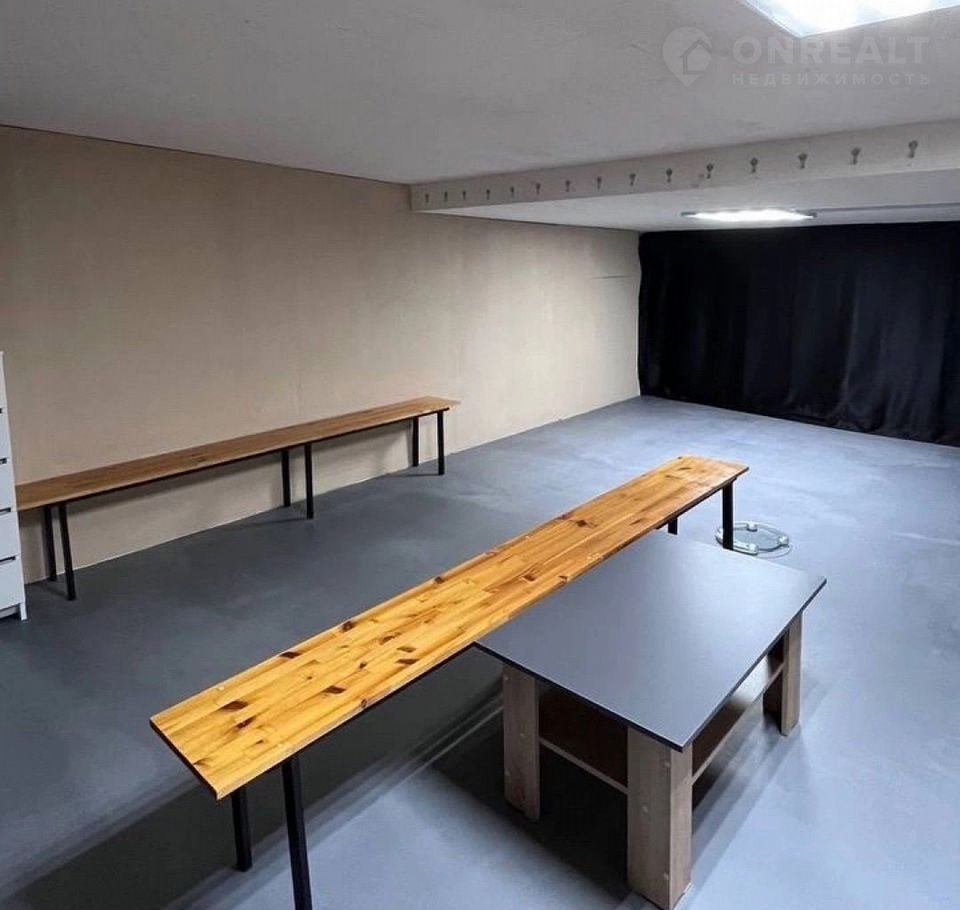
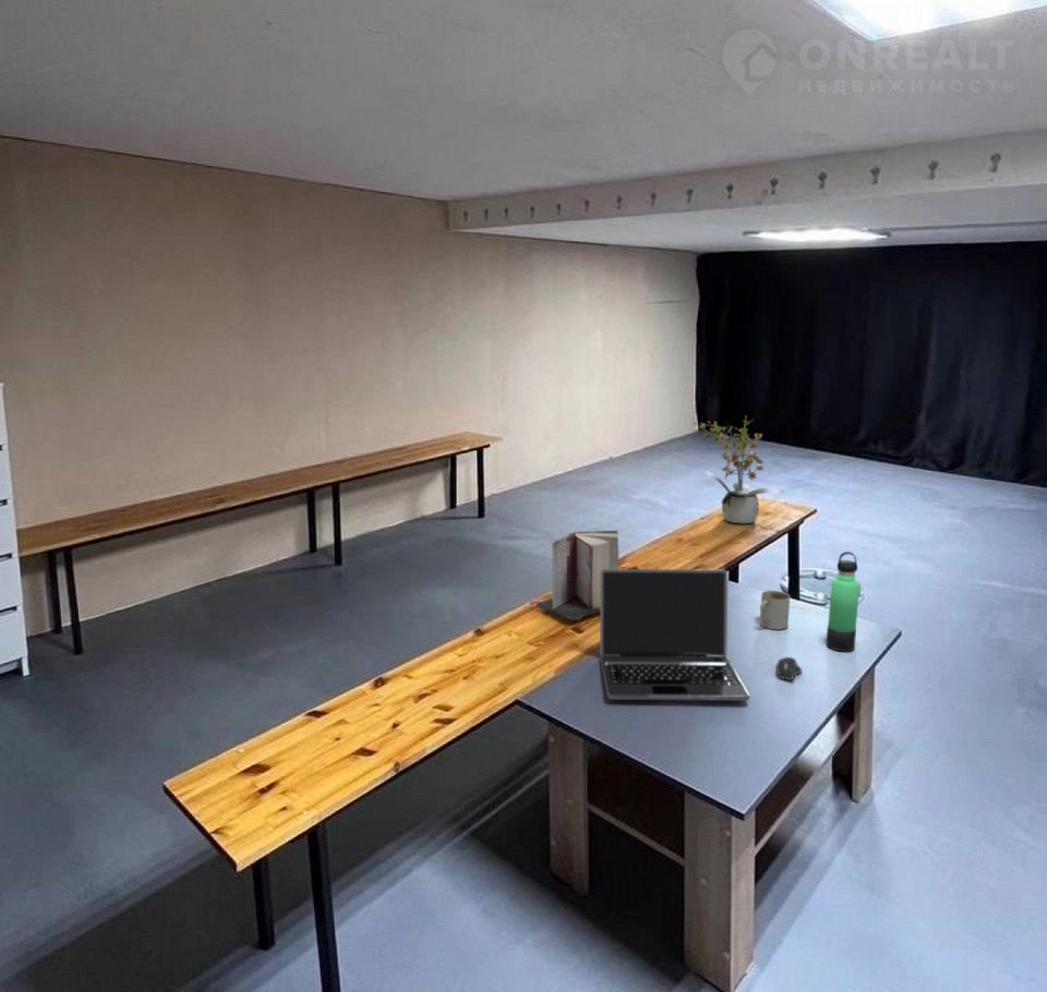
+ mug (771, 610)
+ laptop (671, 631)
+ thermos bottle (844, 600)
+ book (586, 571)
+ computer mouse (789, 665)
+ potted plant (737, 470)
